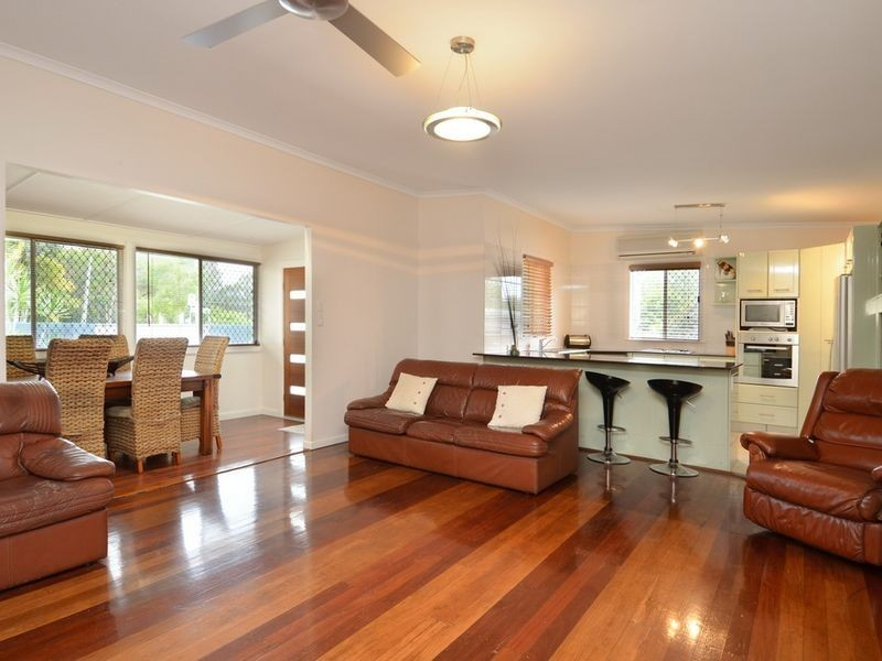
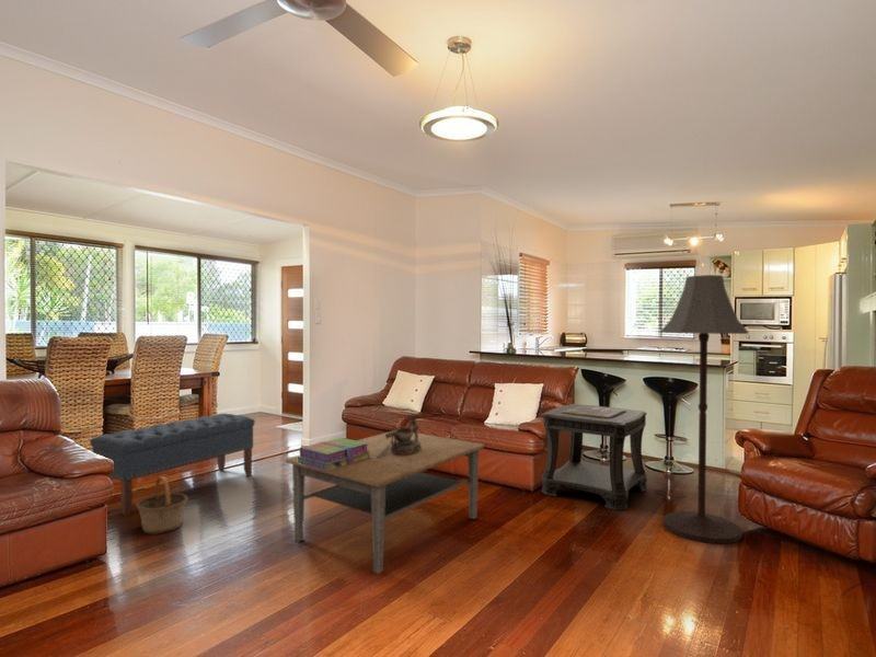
+ bench (180, 457)
+ decorative bowl (404, 434)
+ basket (162, 502)
+ coffee table (390, 489)
+ floor lamp (702, 403)
+ side table (581, 449)
+ stack of books (334, 452)
